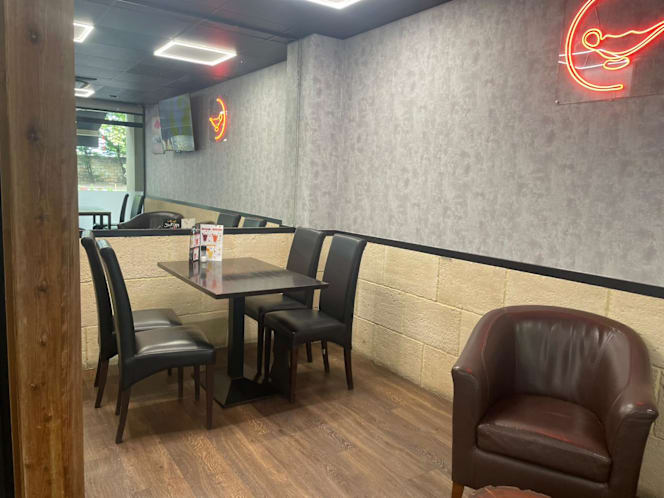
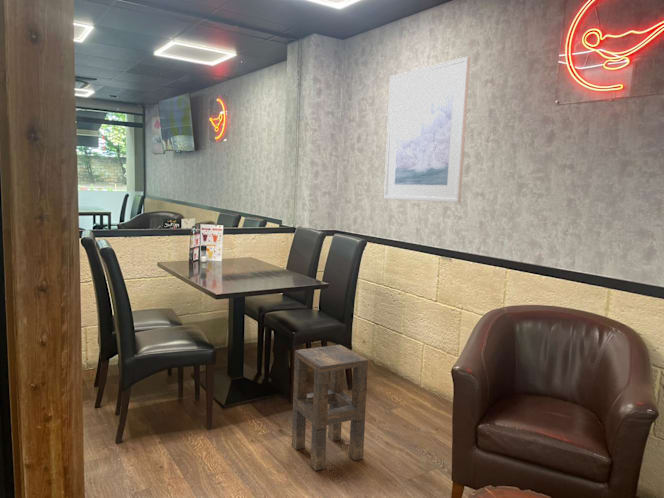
+ side table (328, 403)
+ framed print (422, 134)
